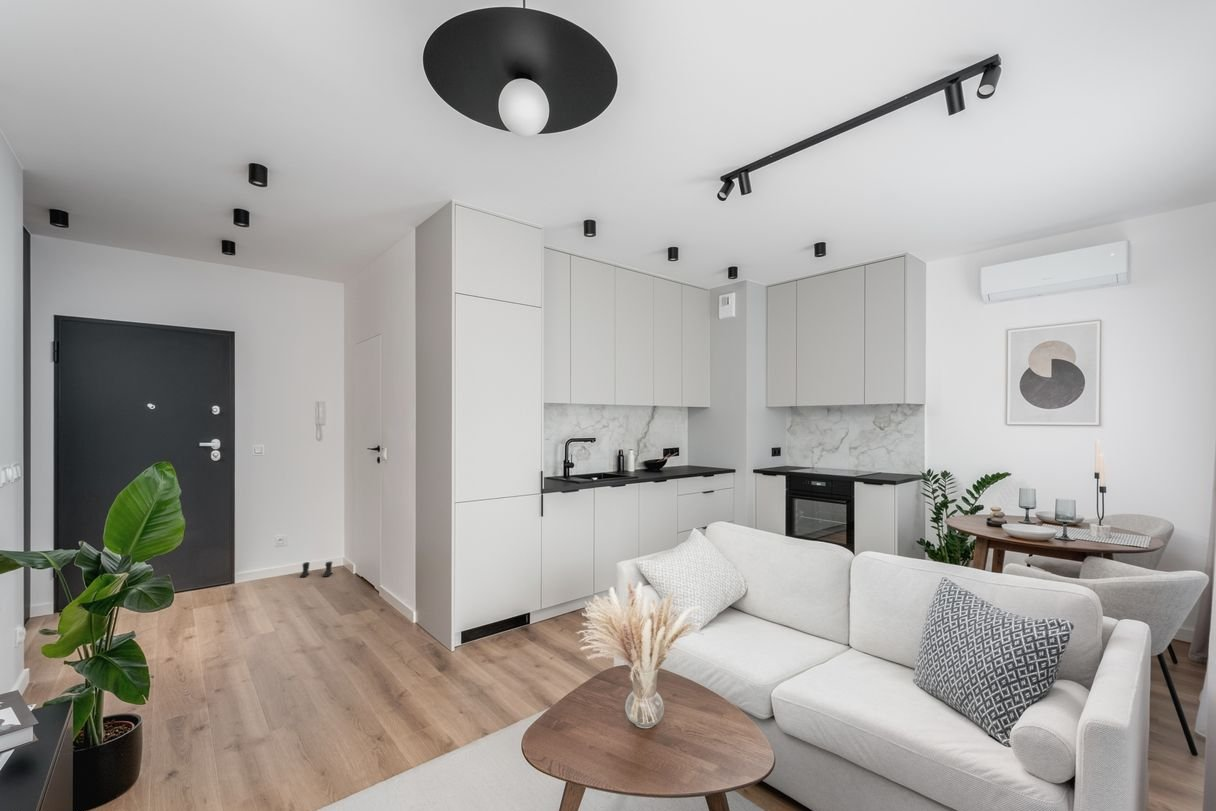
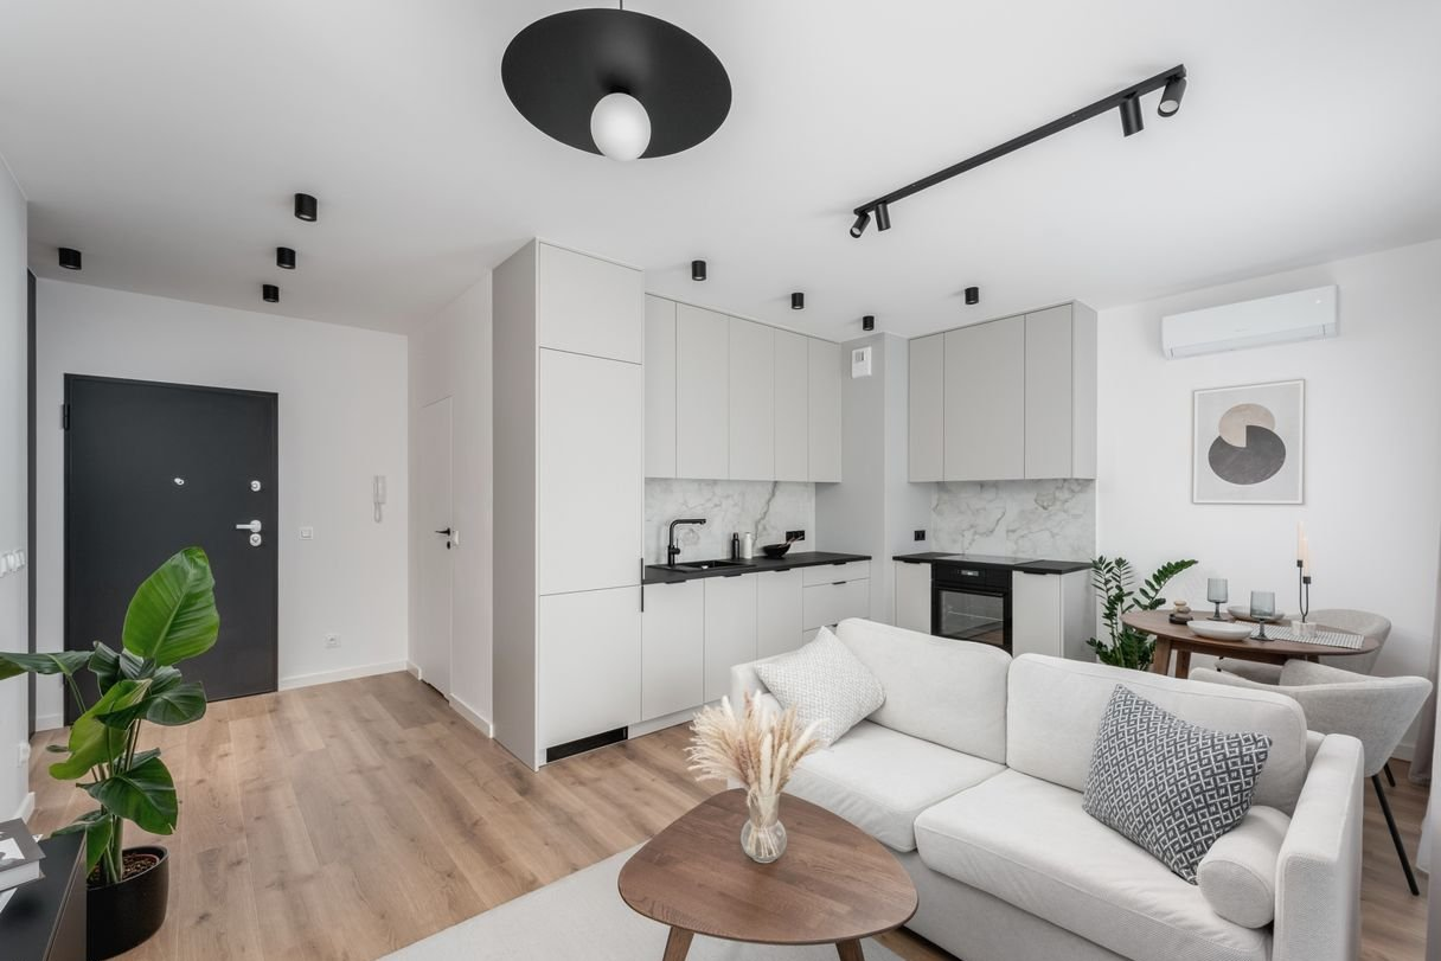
- boots (308, 568)
